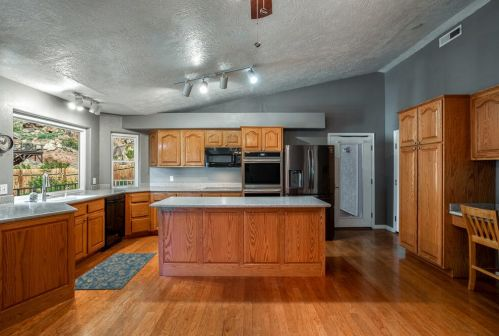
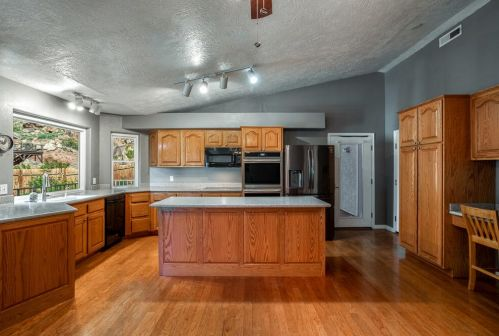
- rug (117, 267)
